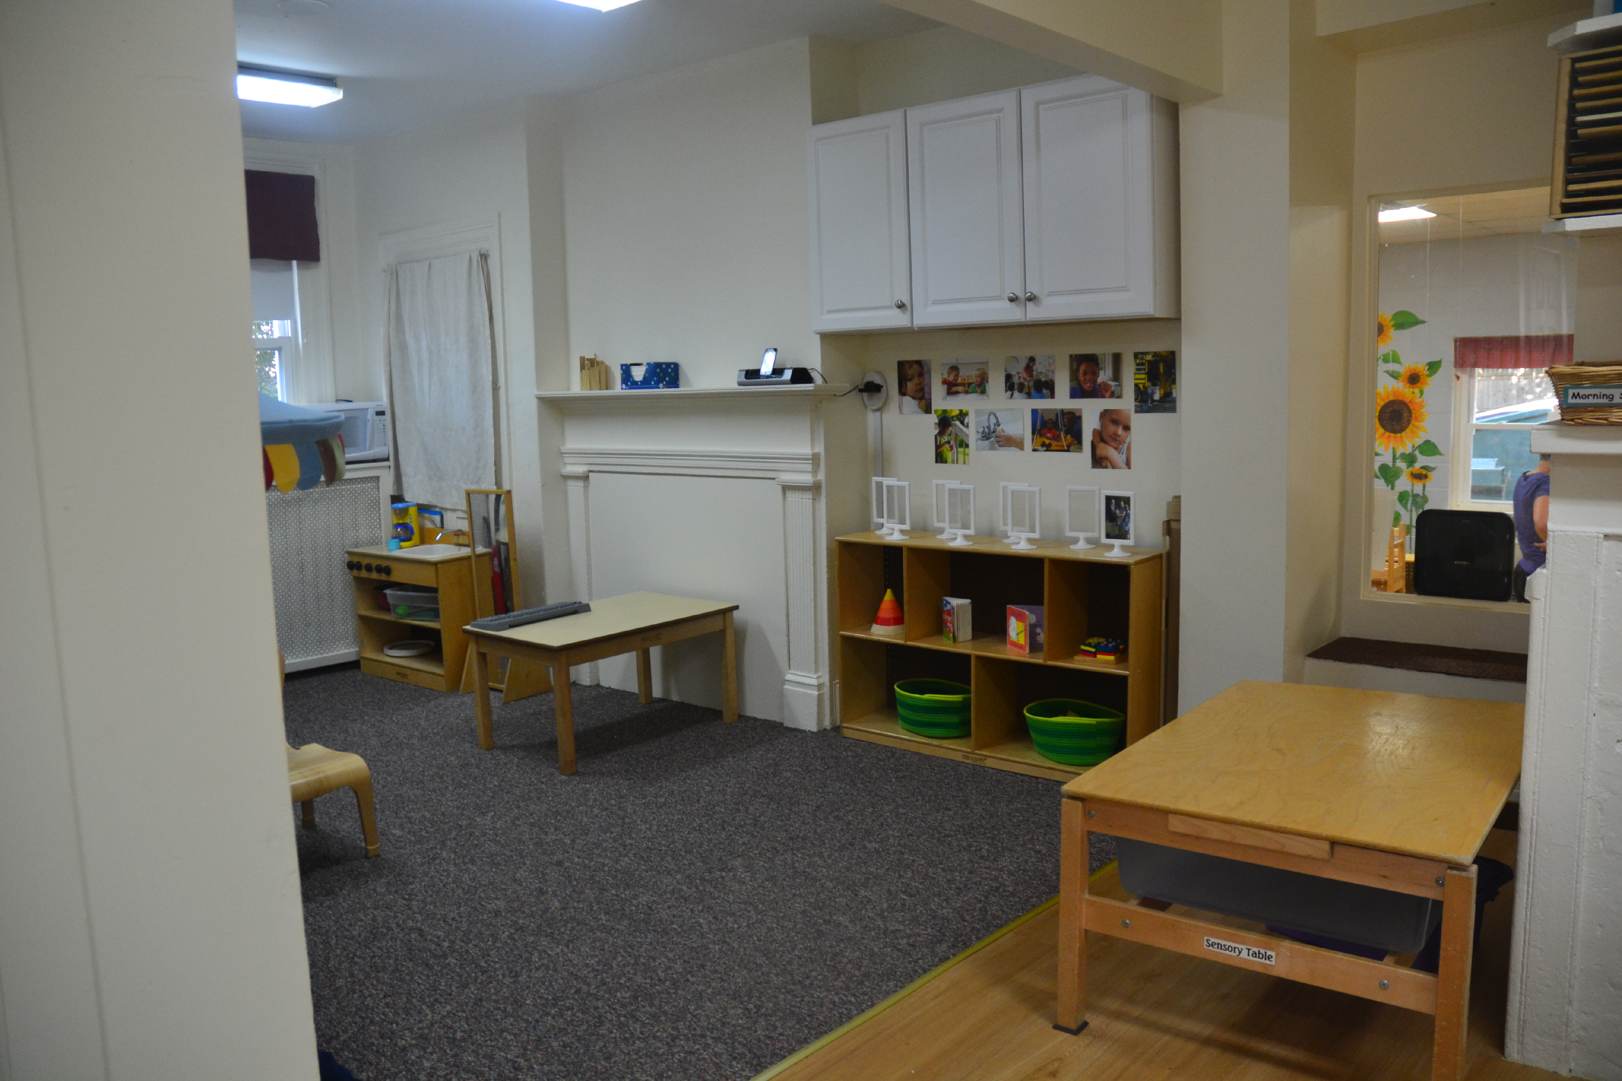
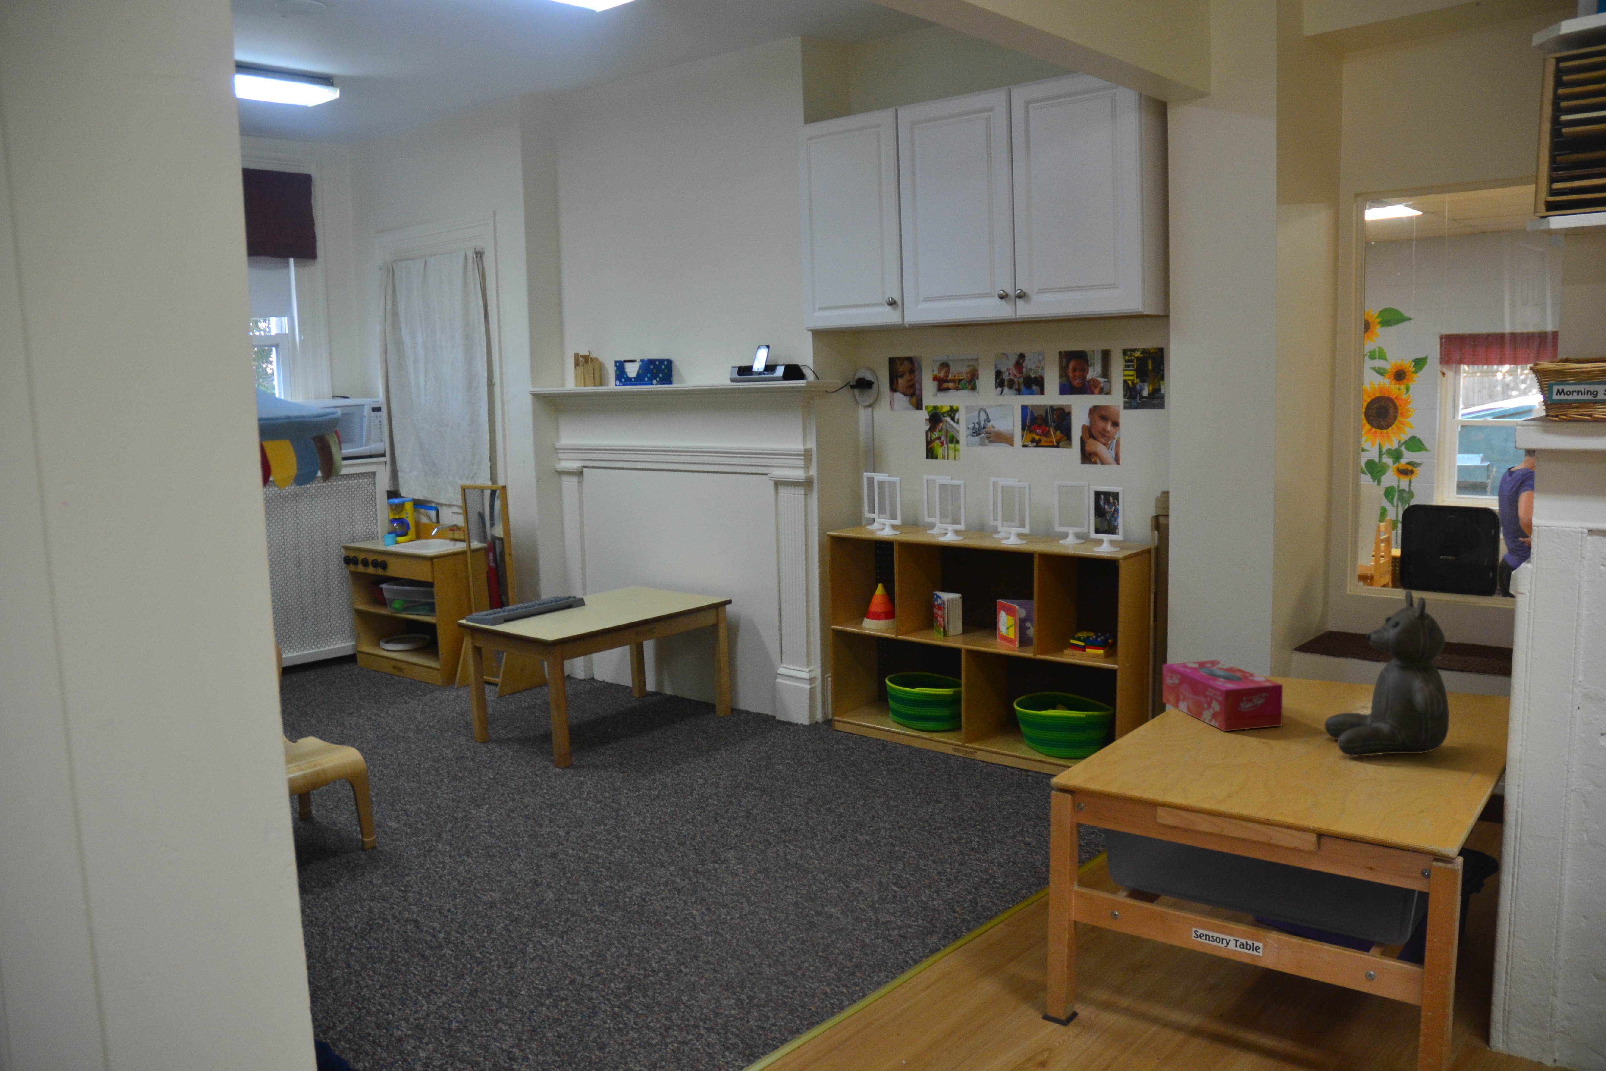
+ teddy bear (1387, 672)
+ tissue box (1220, 693)
